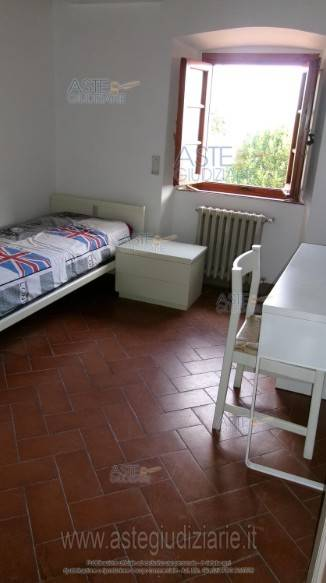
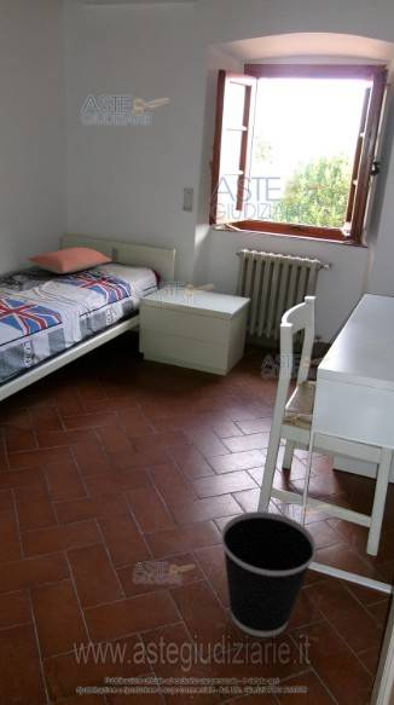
+ wastebasket (263, 577)
+ pillow (71, 260)
